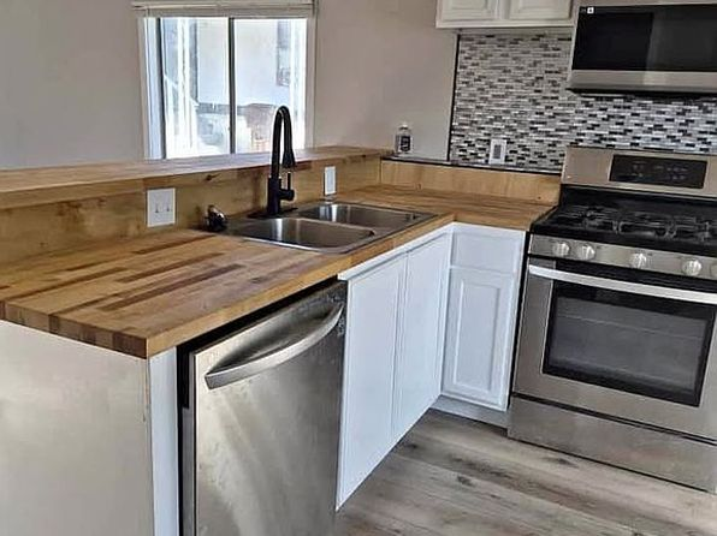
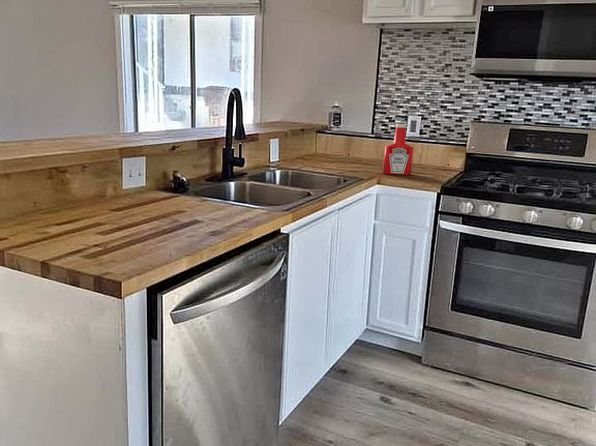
+ soap bottle (398, 149)
